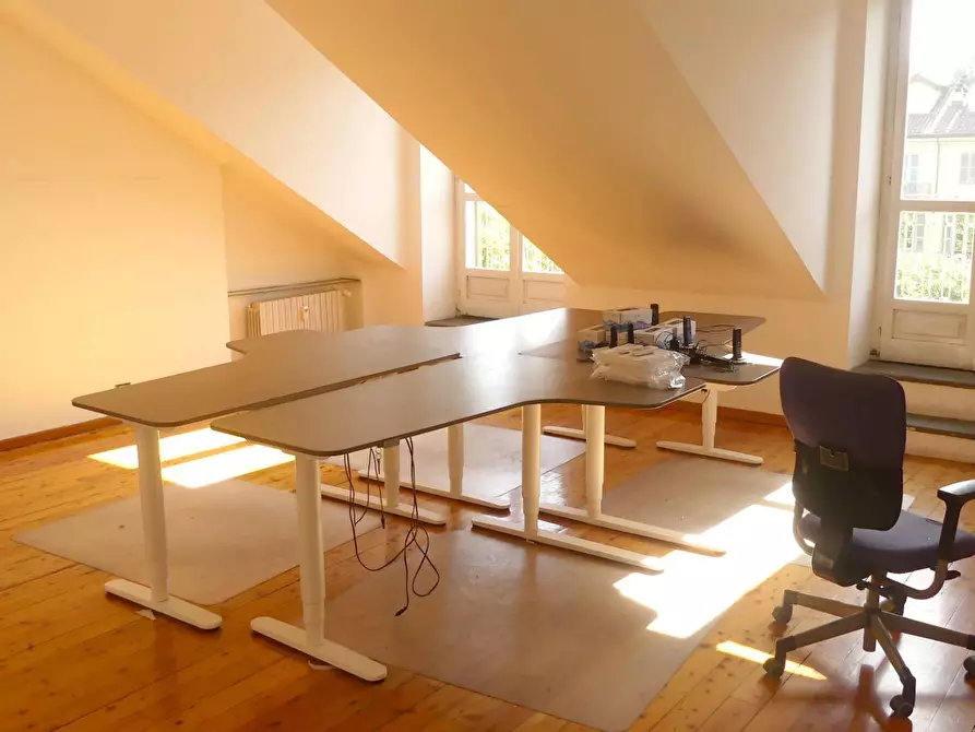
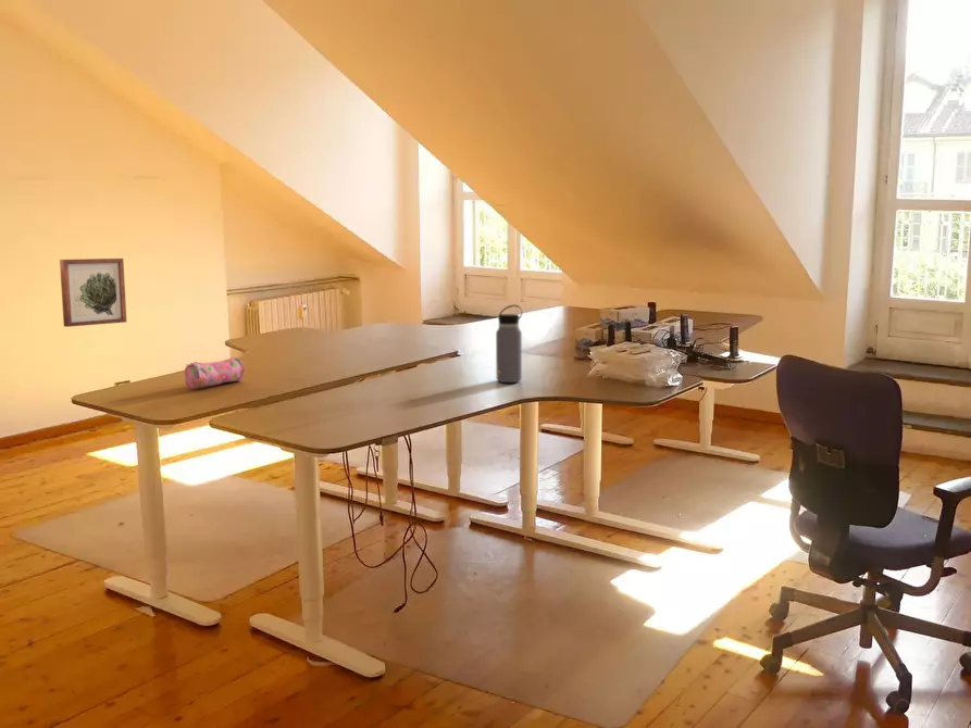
+ pencil case (214, 372)
+ wall art (94, 291)
+ water bottle (509, 342)
